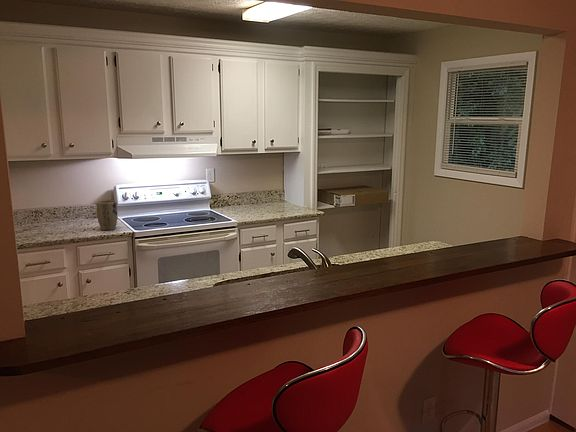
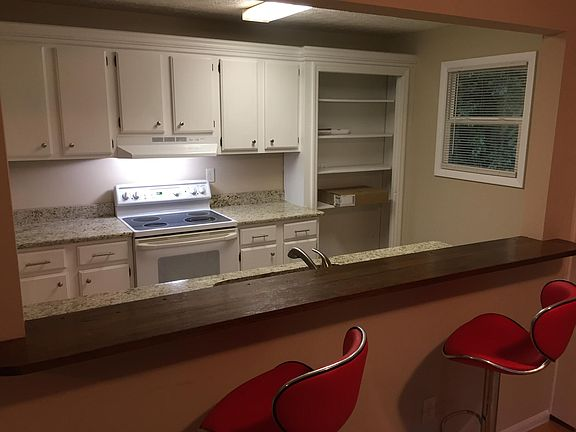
- plant pot (107, 215)
